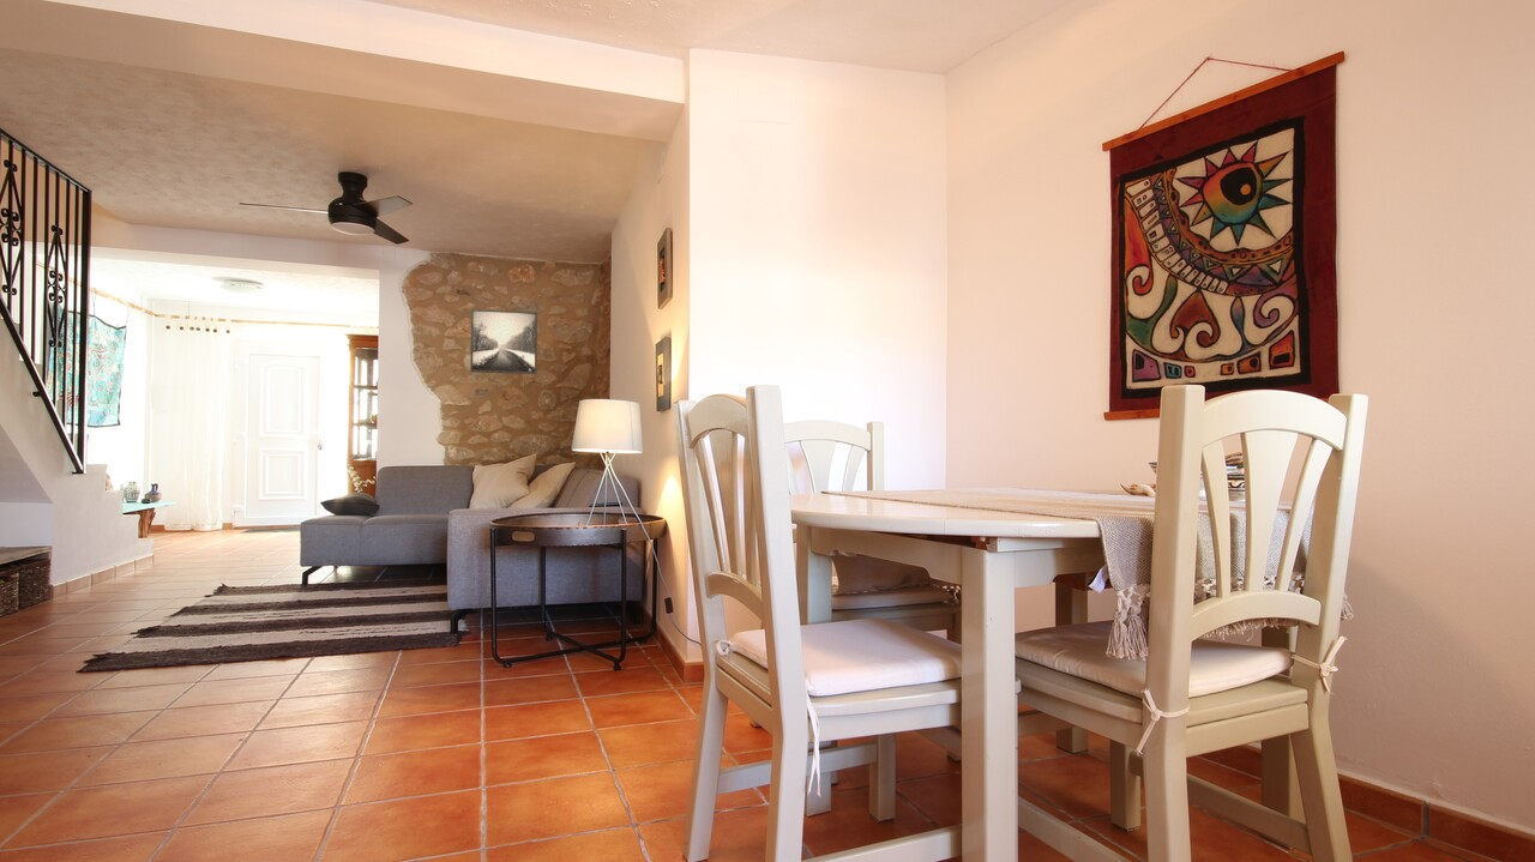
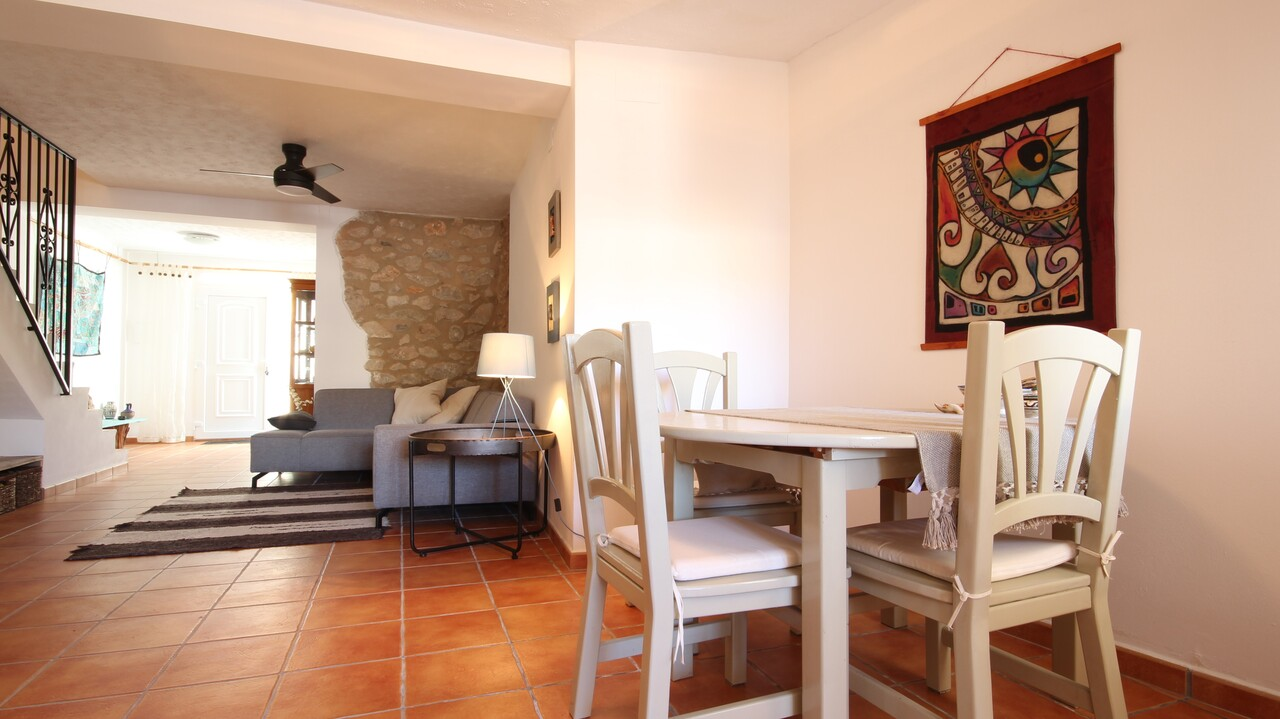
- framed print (504, 342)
